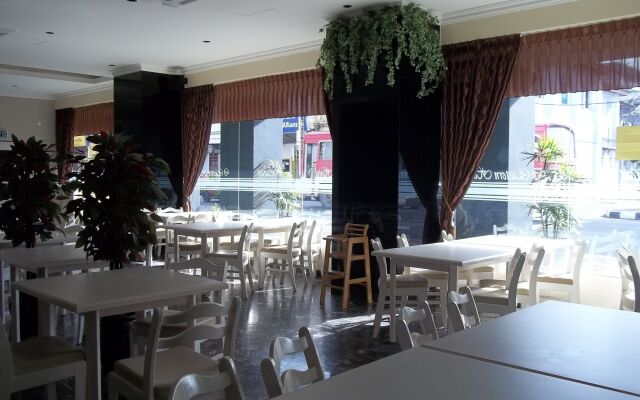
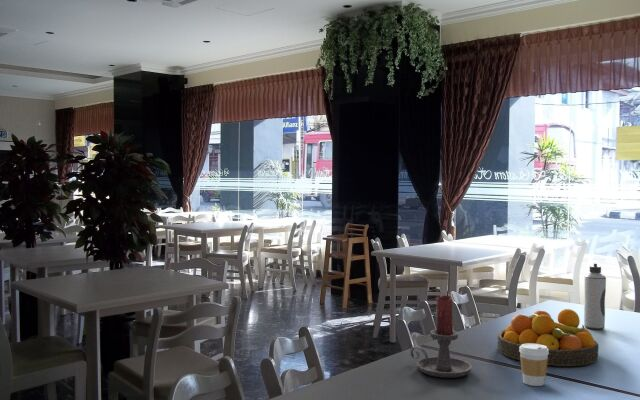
+ water bottle (594, 295)
+ fruit bowl (546, 331)
+ coffee cup (533, 363)
+ candle holder (437, 332)
